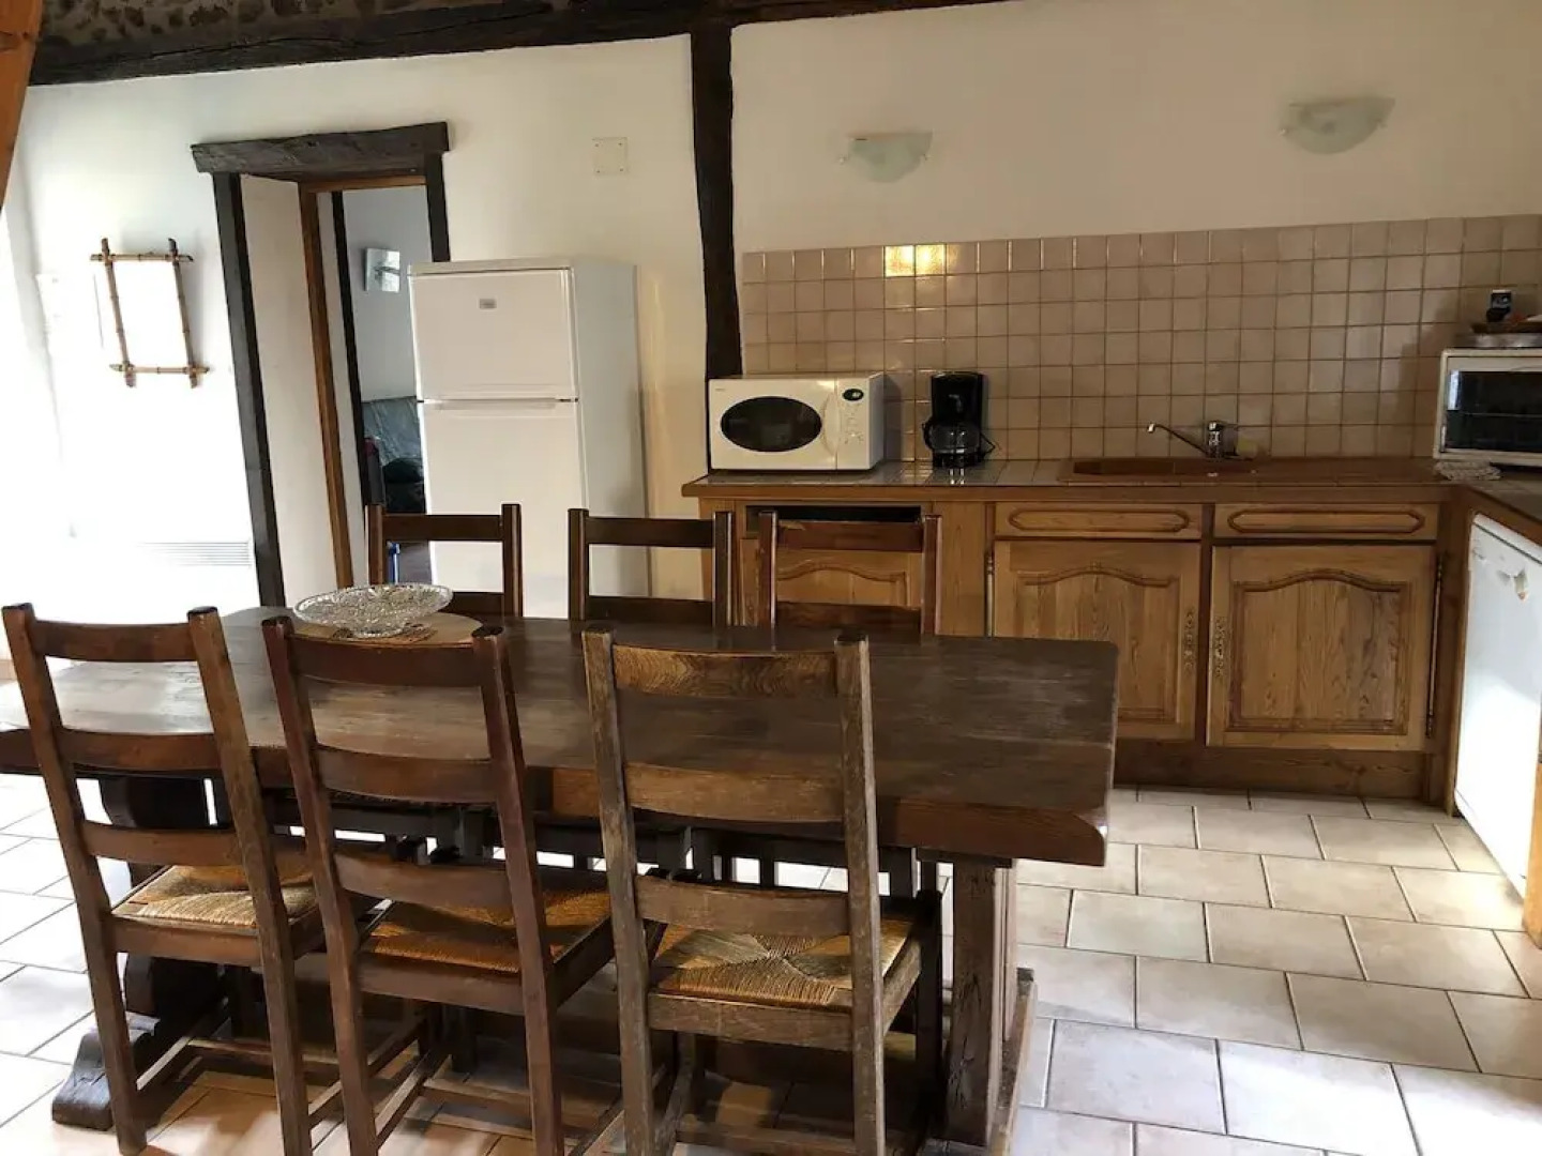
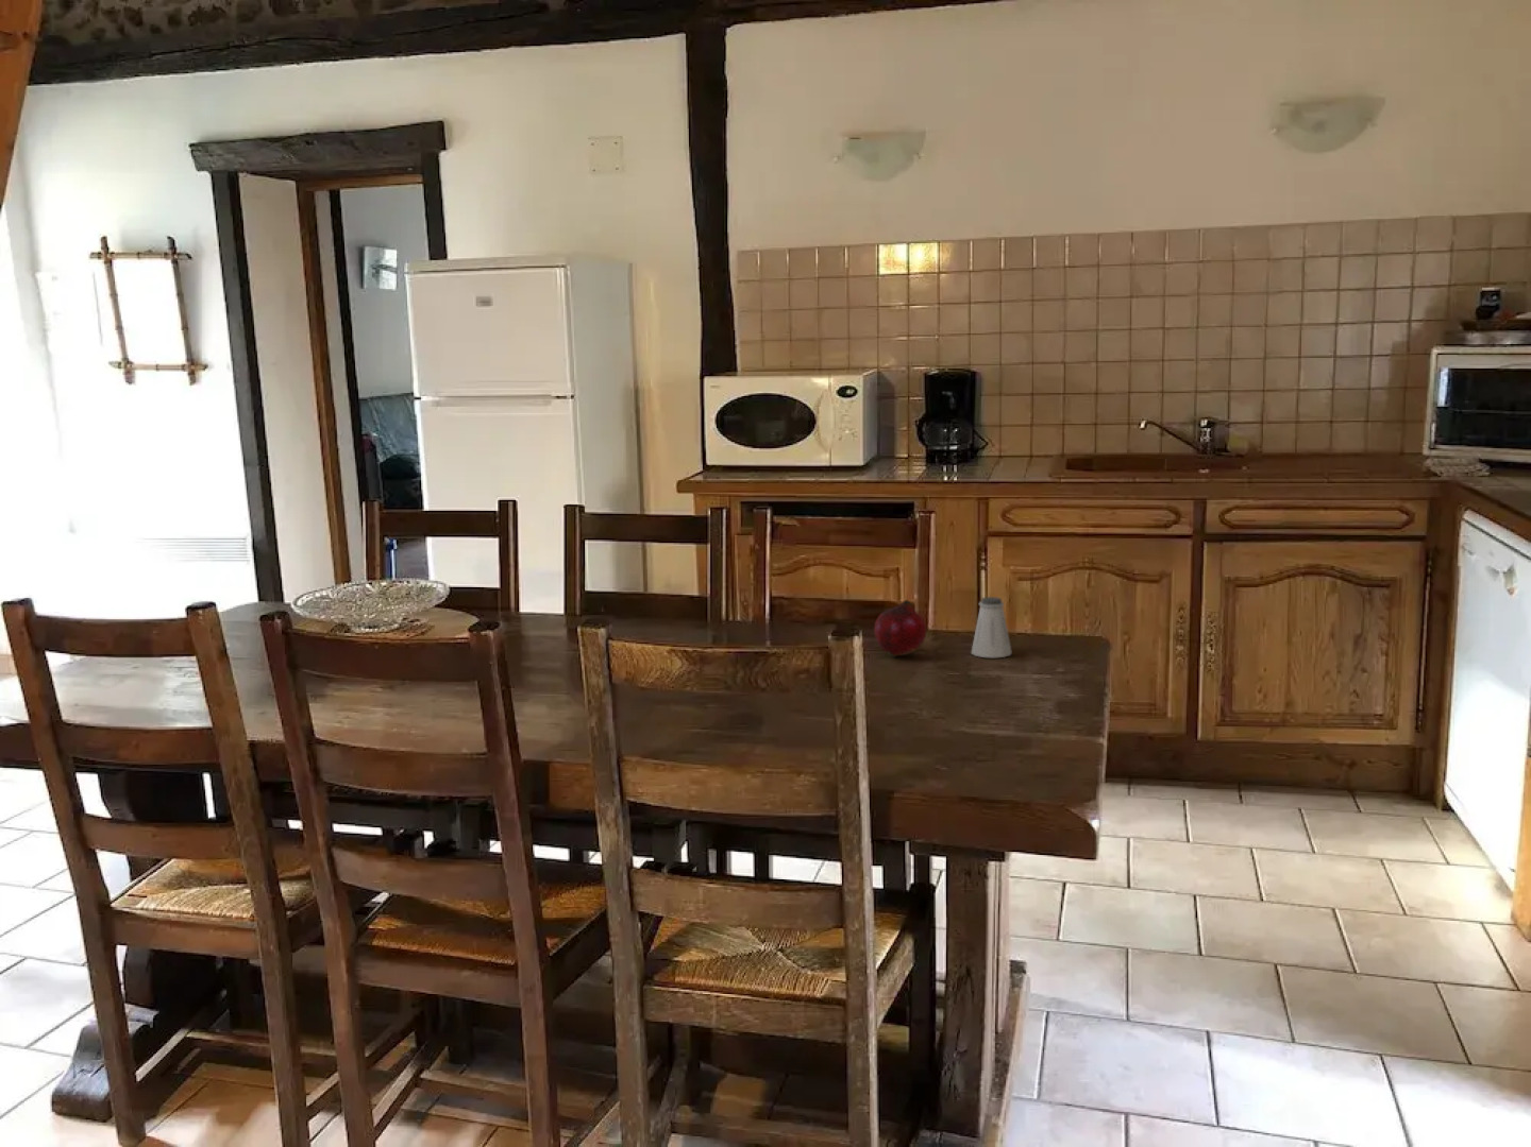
+ fruit (899, 628)
+ saltshaker (991, 625)
